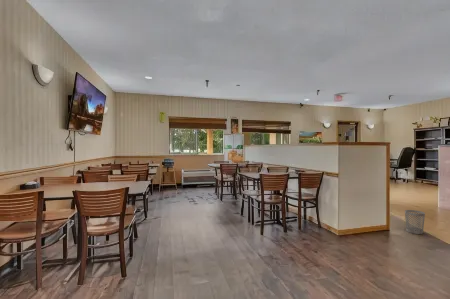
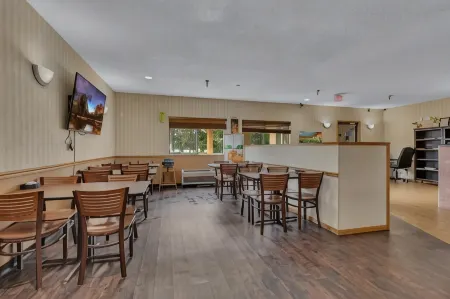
- wastebasket (414, 221)
